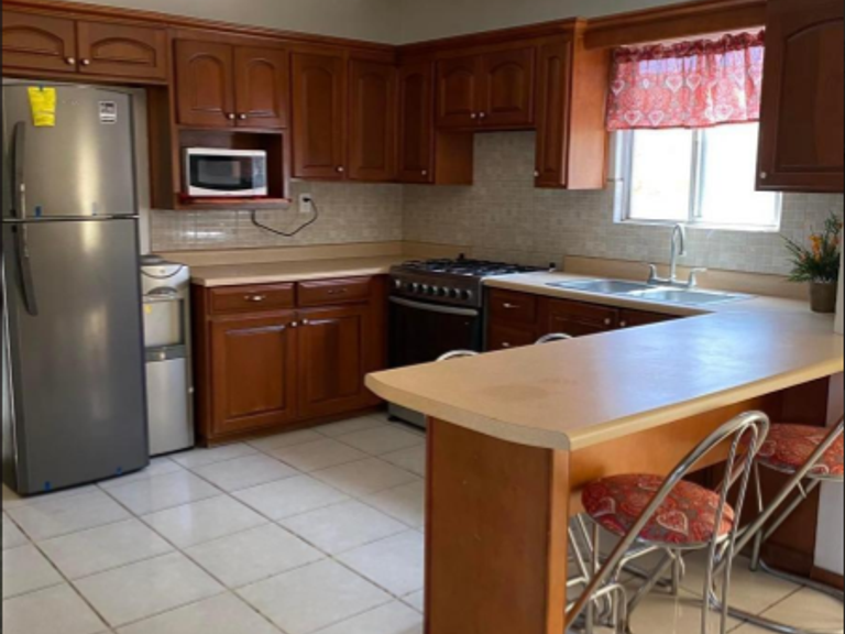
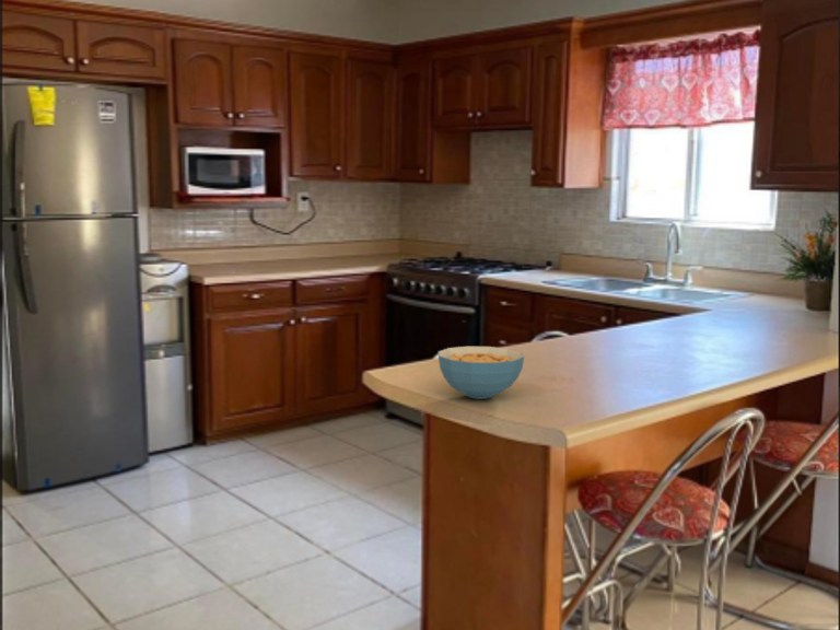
+ cereal bowl (479, 374)
